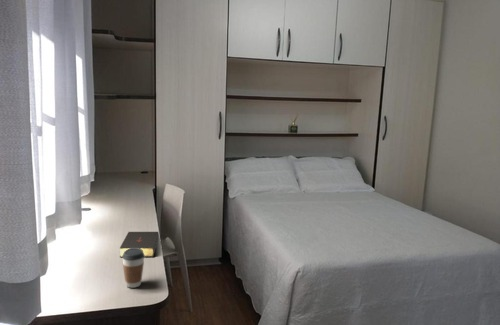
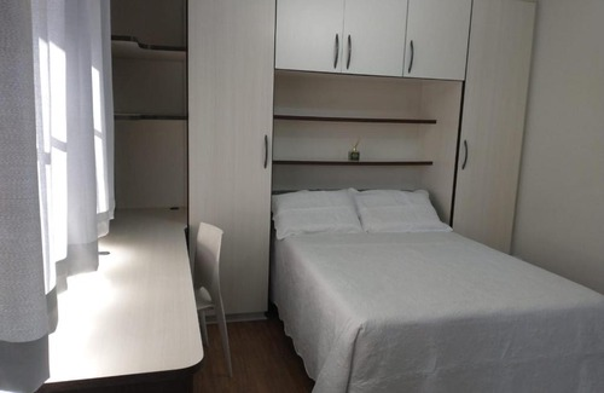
- bible (141, 241)
- coffee cup (133, 268)
